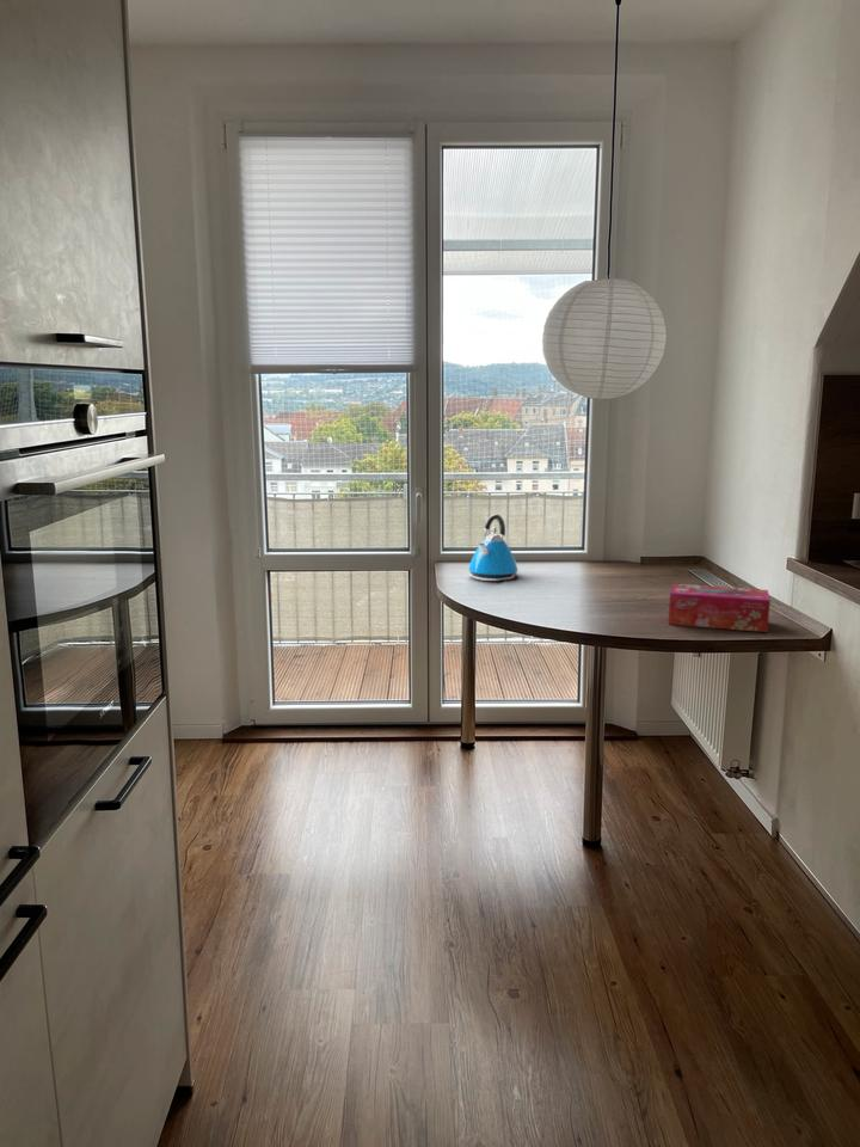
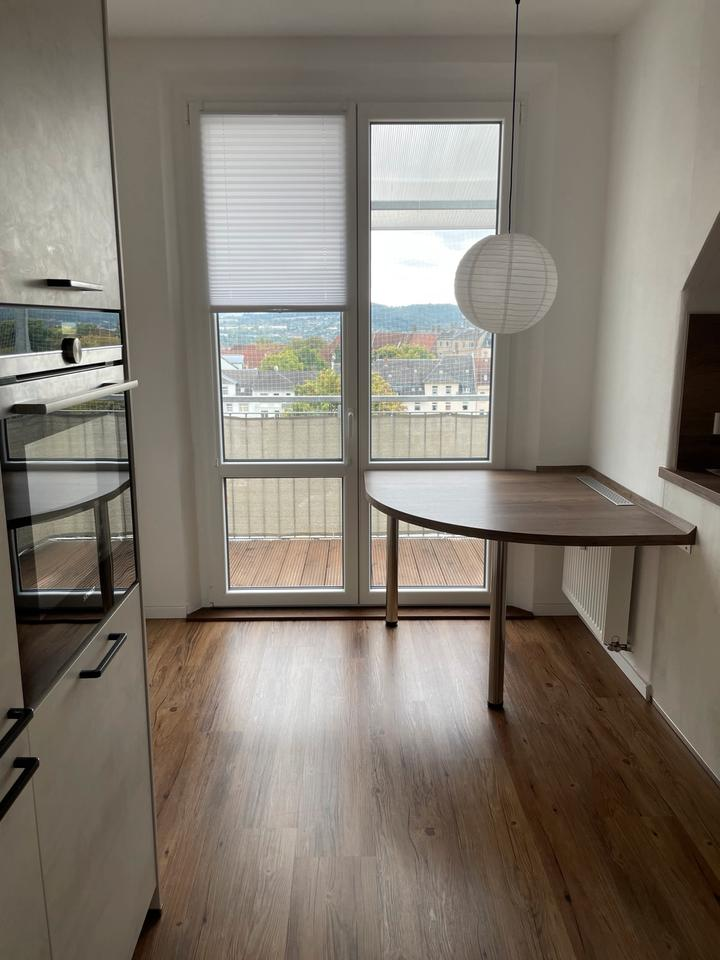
- tissue box (718, 607)
- kettle (493, 545)
